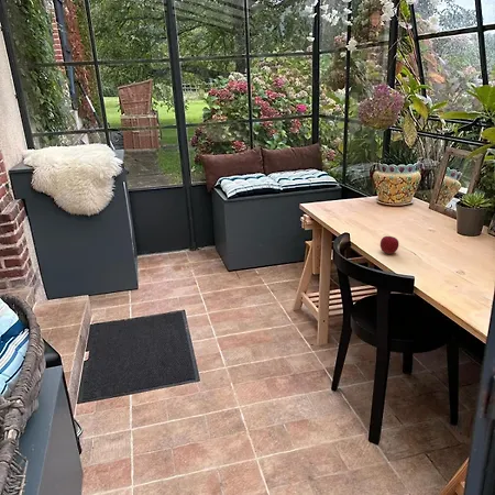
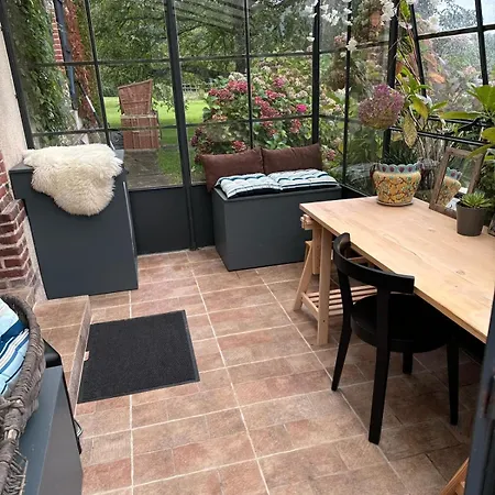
- apple (389, 244)
